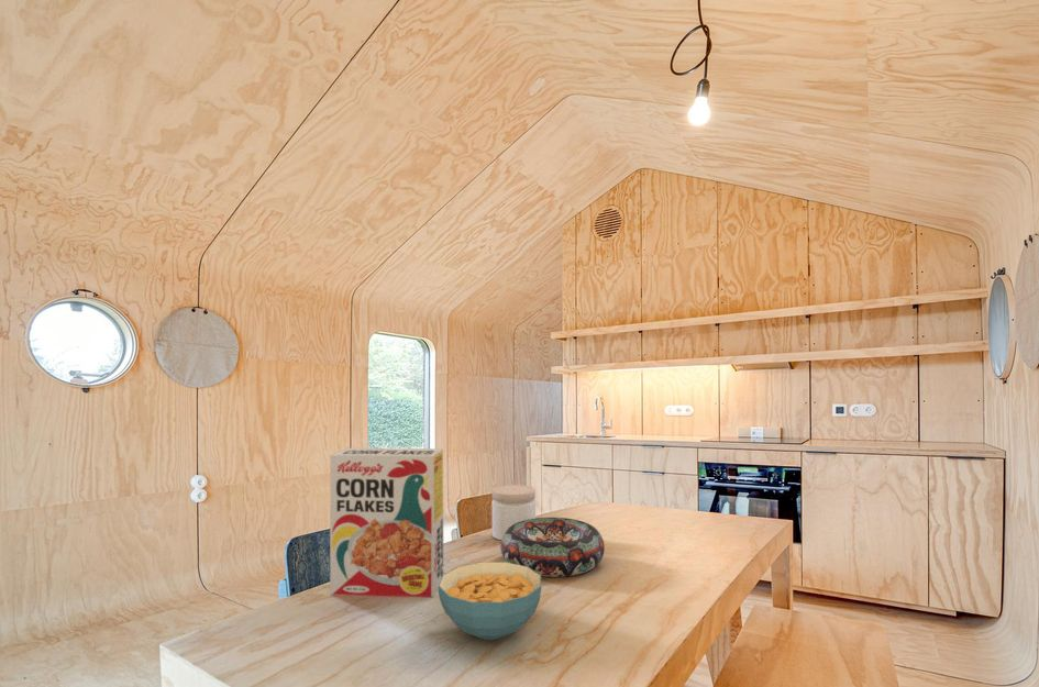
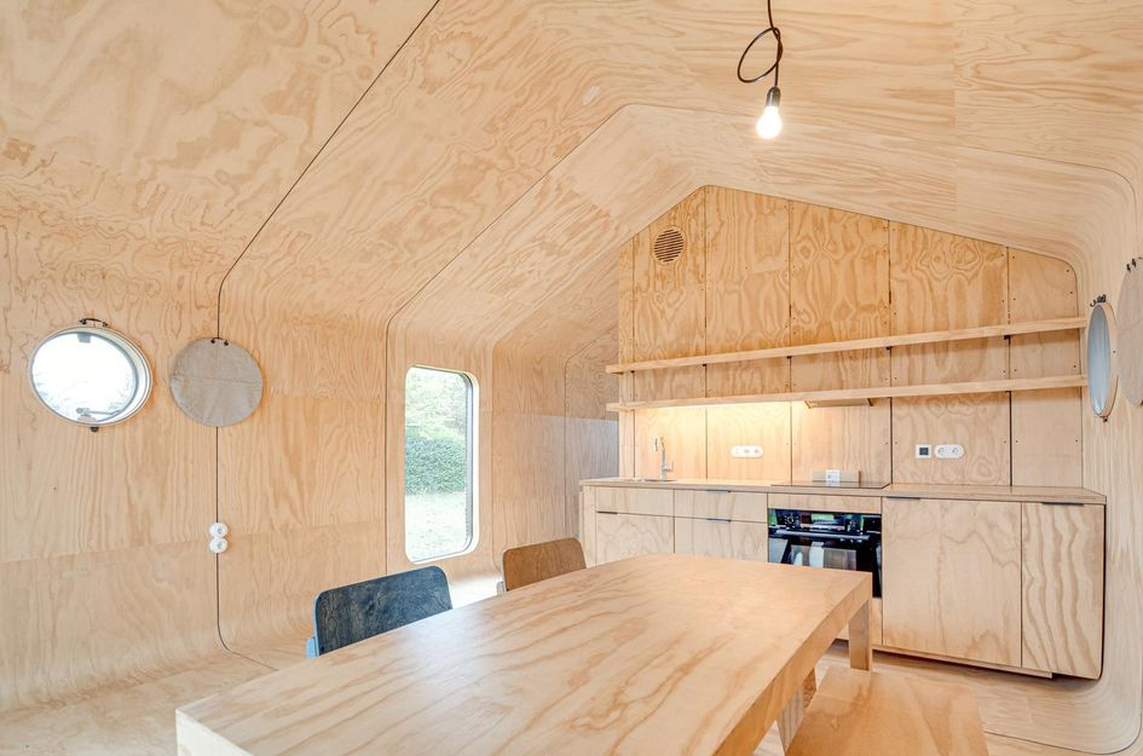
- jar (513, 512)
- decorative bowl (552, 545)
- cereal box (388, 519)
- cereal bowl (490, 606)
